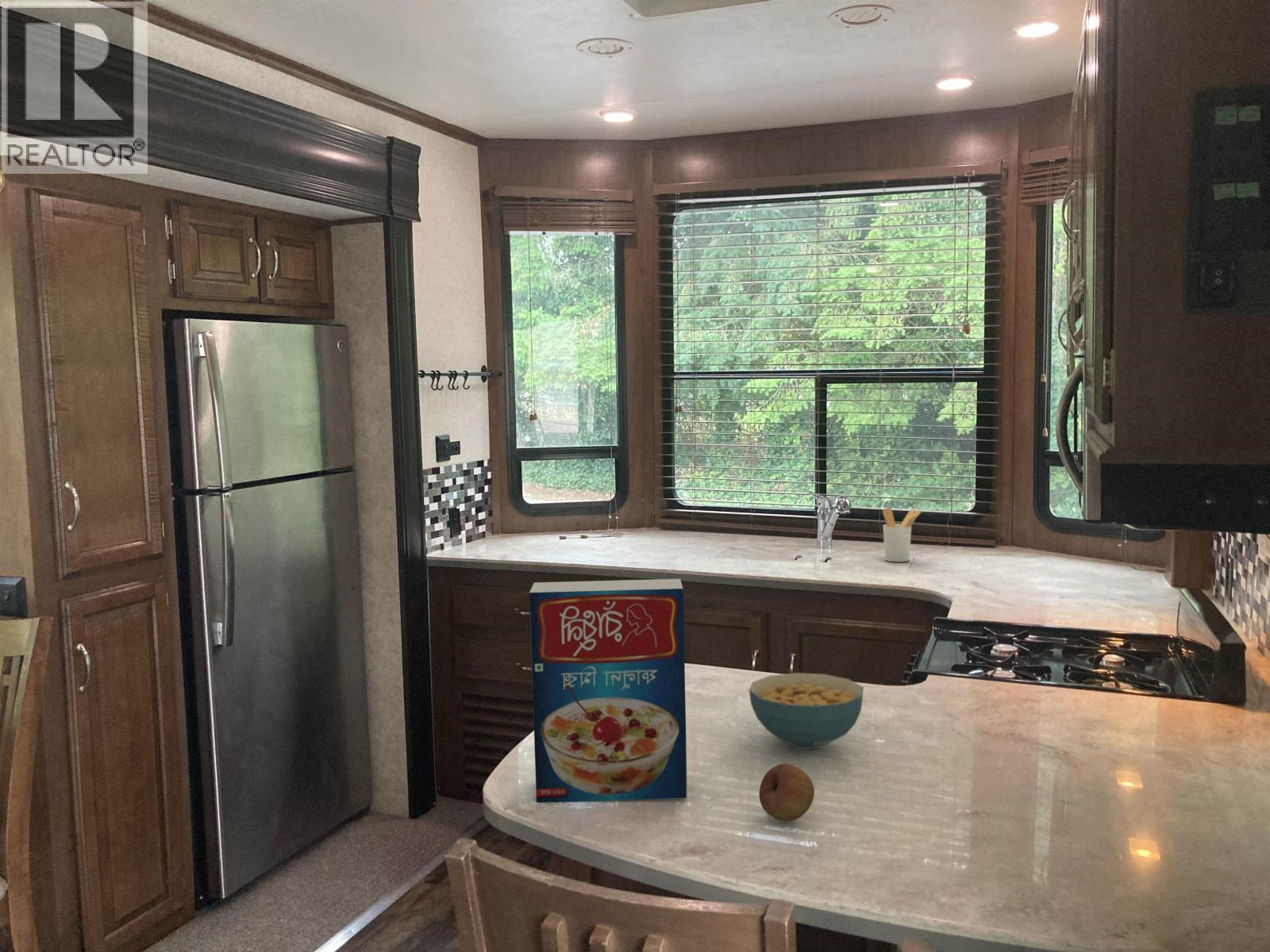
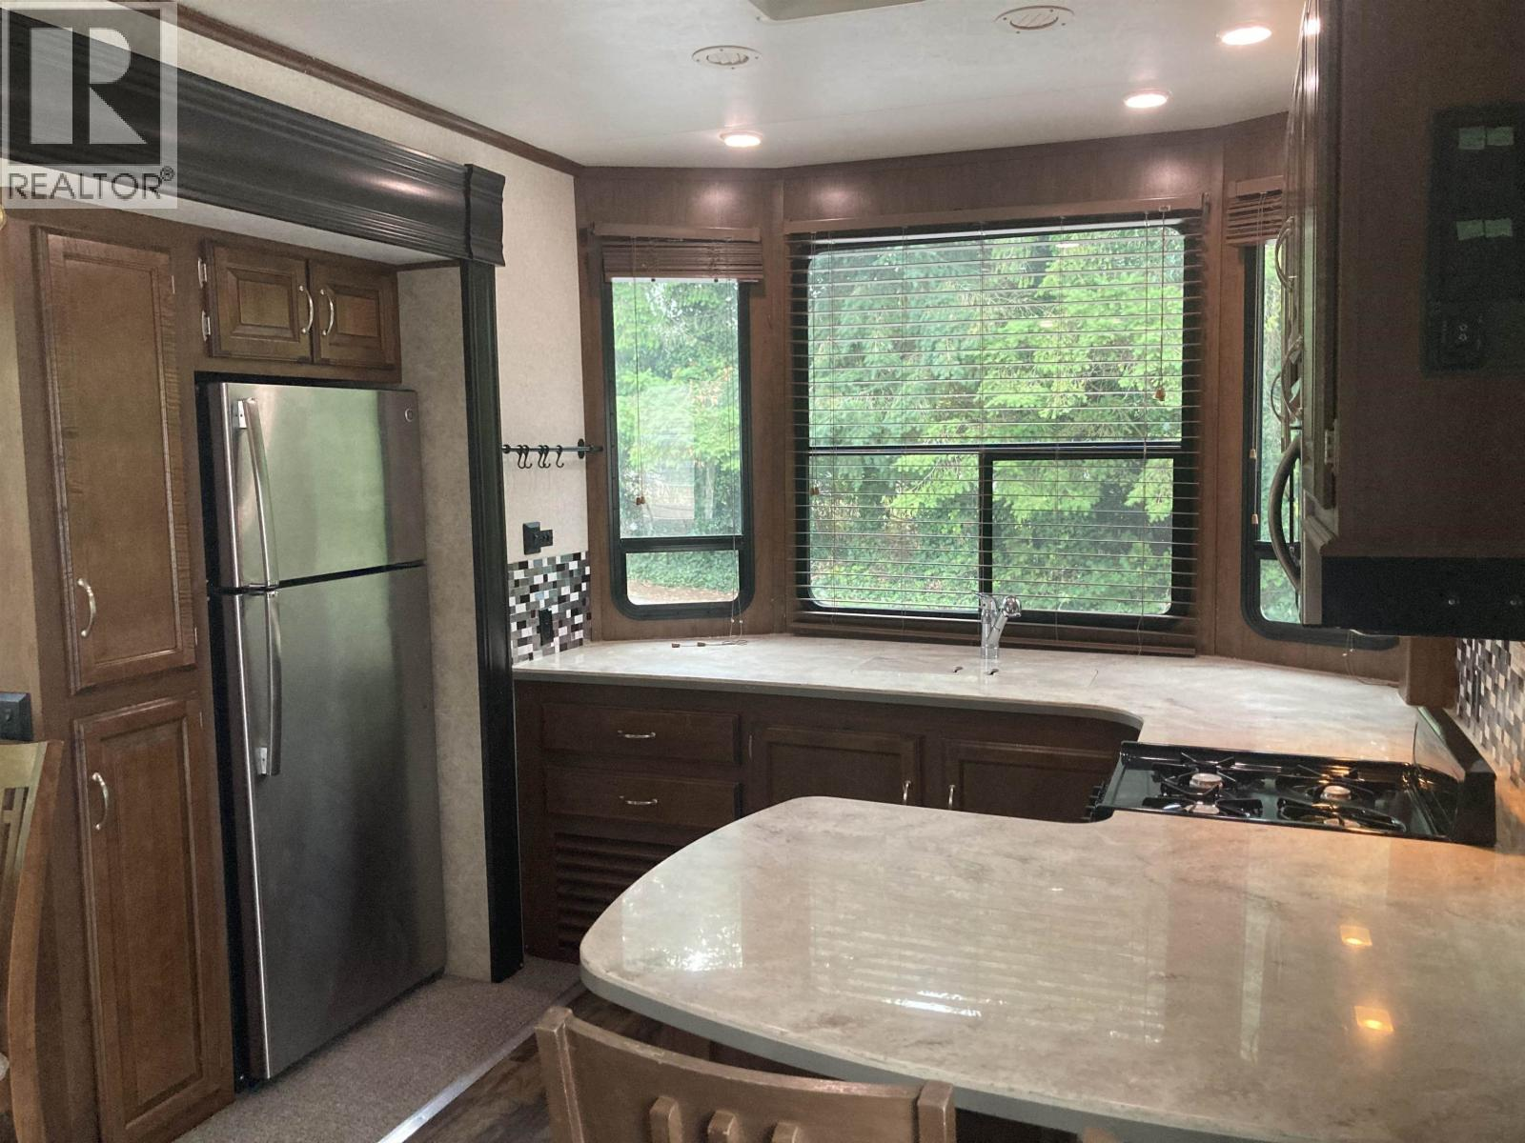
- cereal bowl (806, 716)
- fruit (787, 792)
- cereal box (609, 689)
- utensil holder (902, 533)
